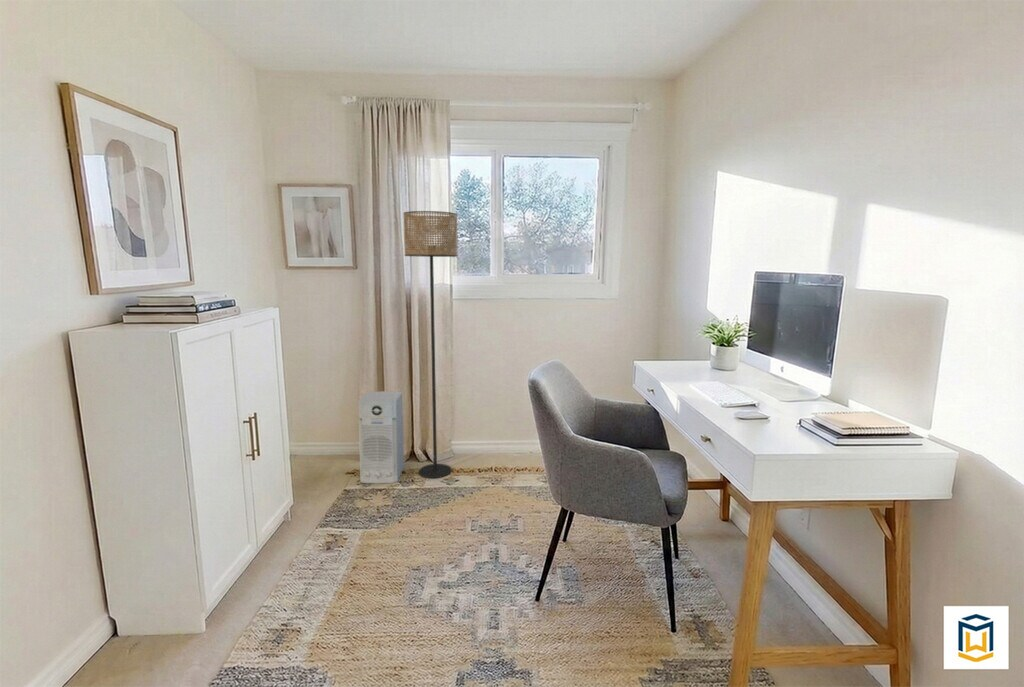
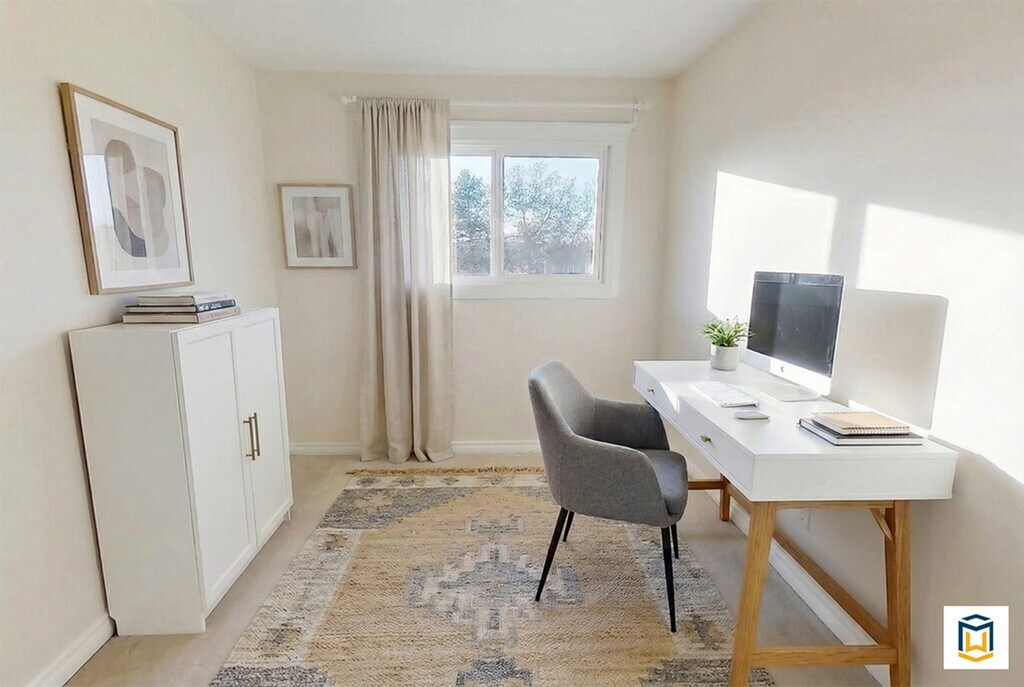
- floor lamp (433, 348)
- air purifier (382, 435)
